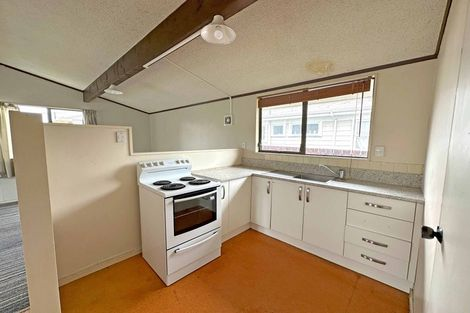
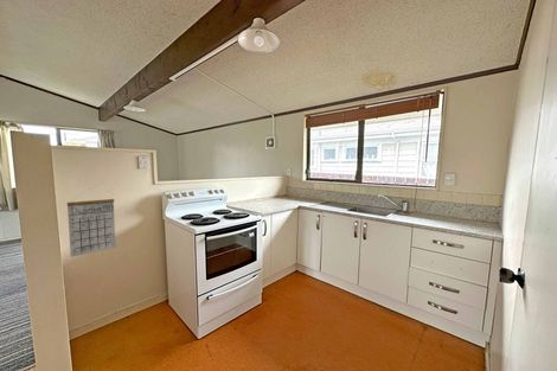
+ calendar (92, 220)
